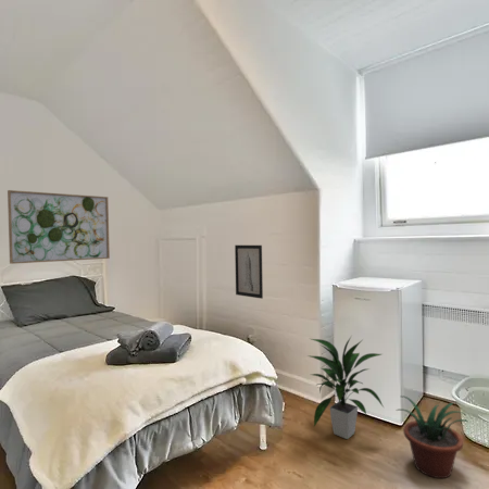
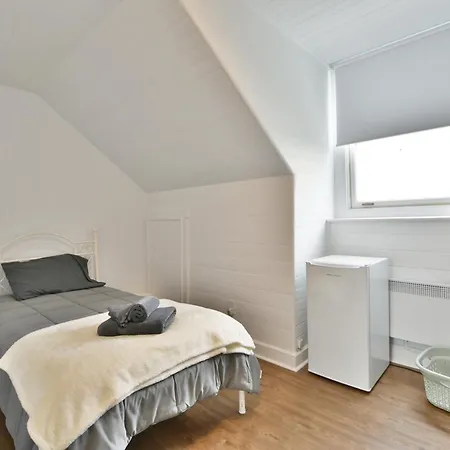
- wall art (248, 271)
- indoor plant (340, 384)
- potted plant (431, 435)
- wall art (63, 227)
